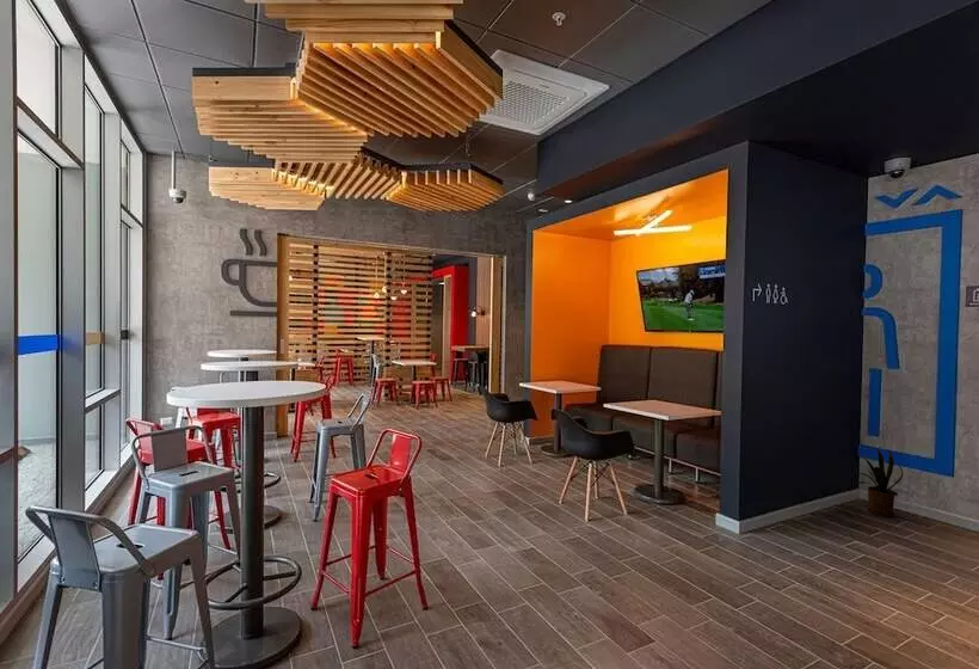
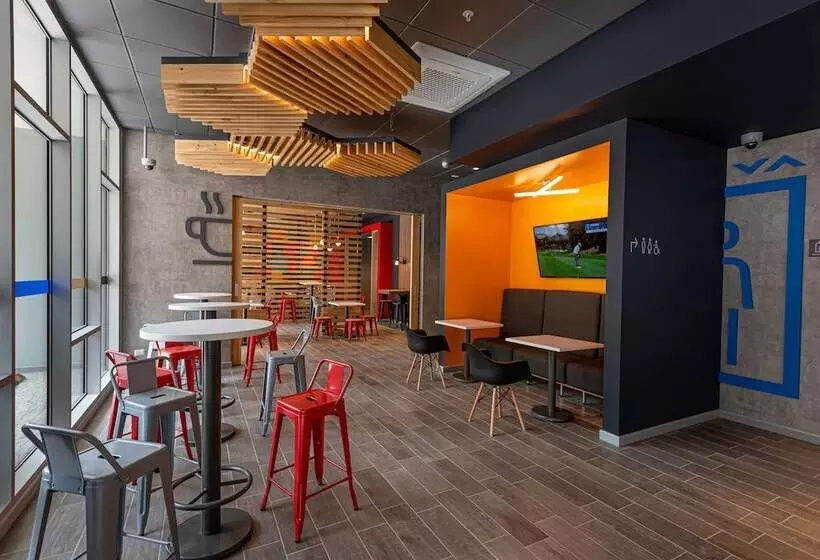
- house plant (876, 481)
